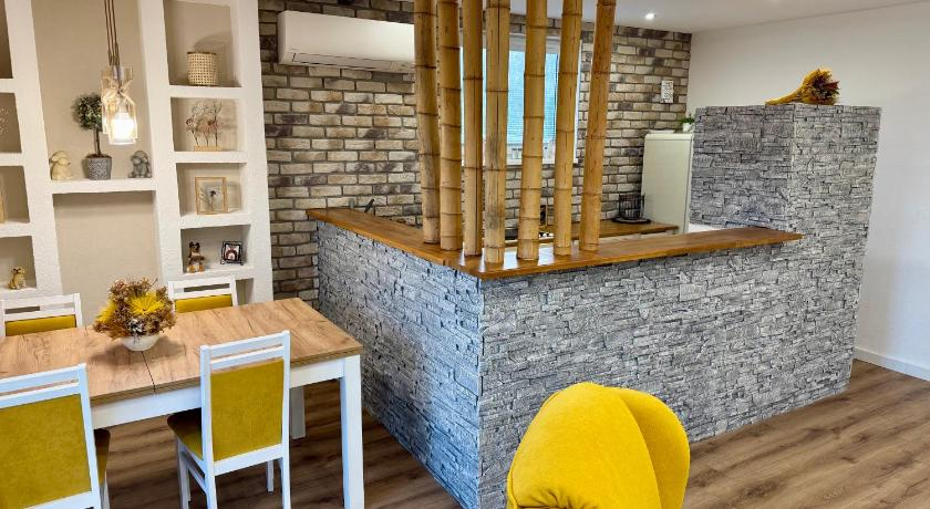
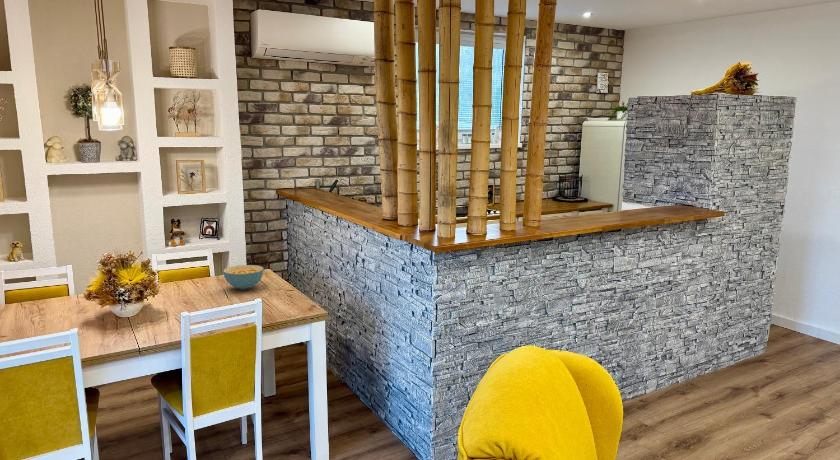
+ cereal bowl (244, 278)
